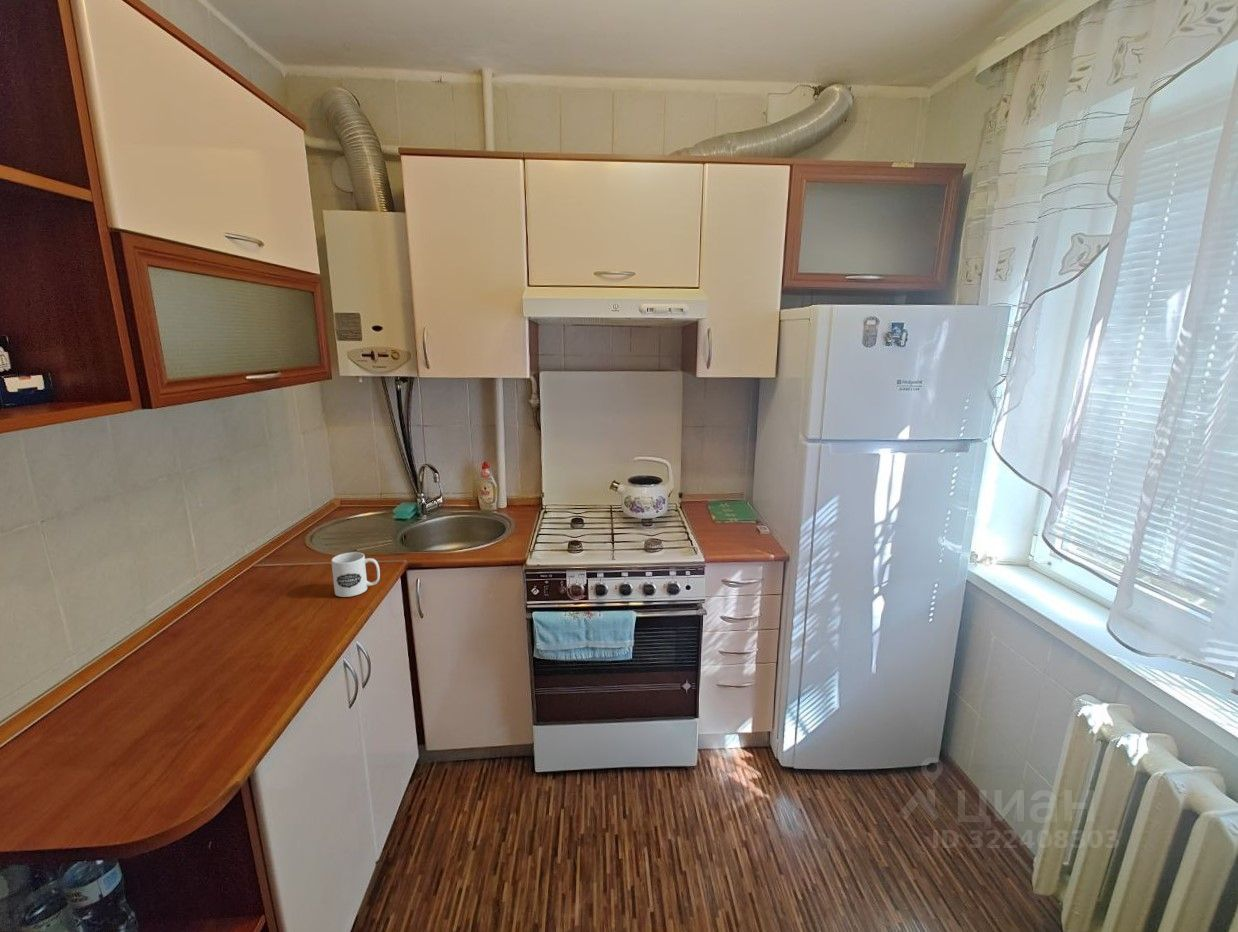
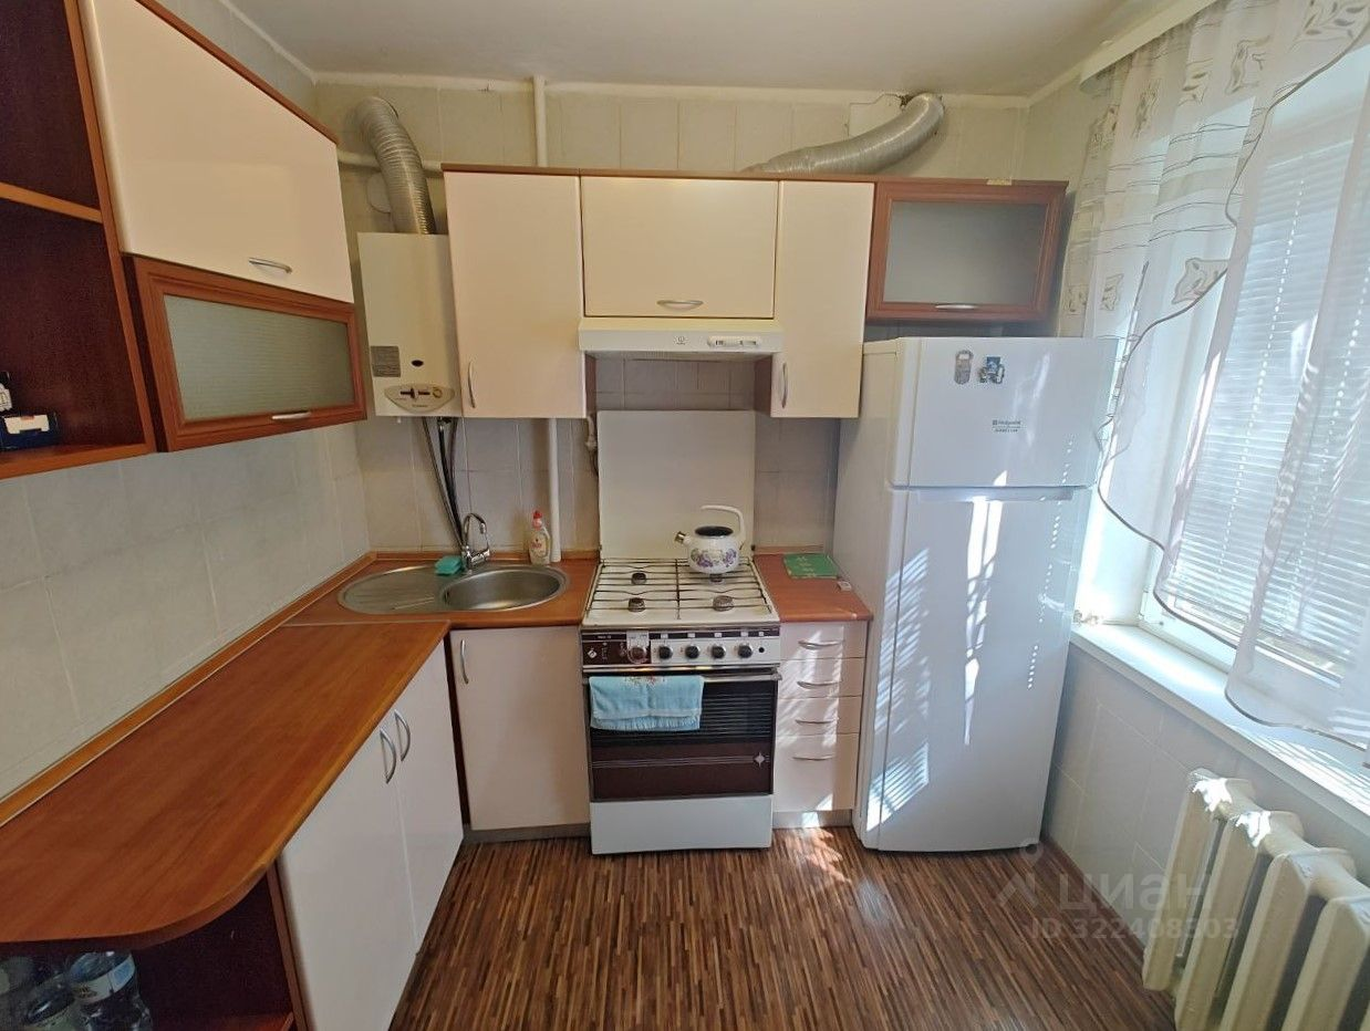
- mug (356, 573)
